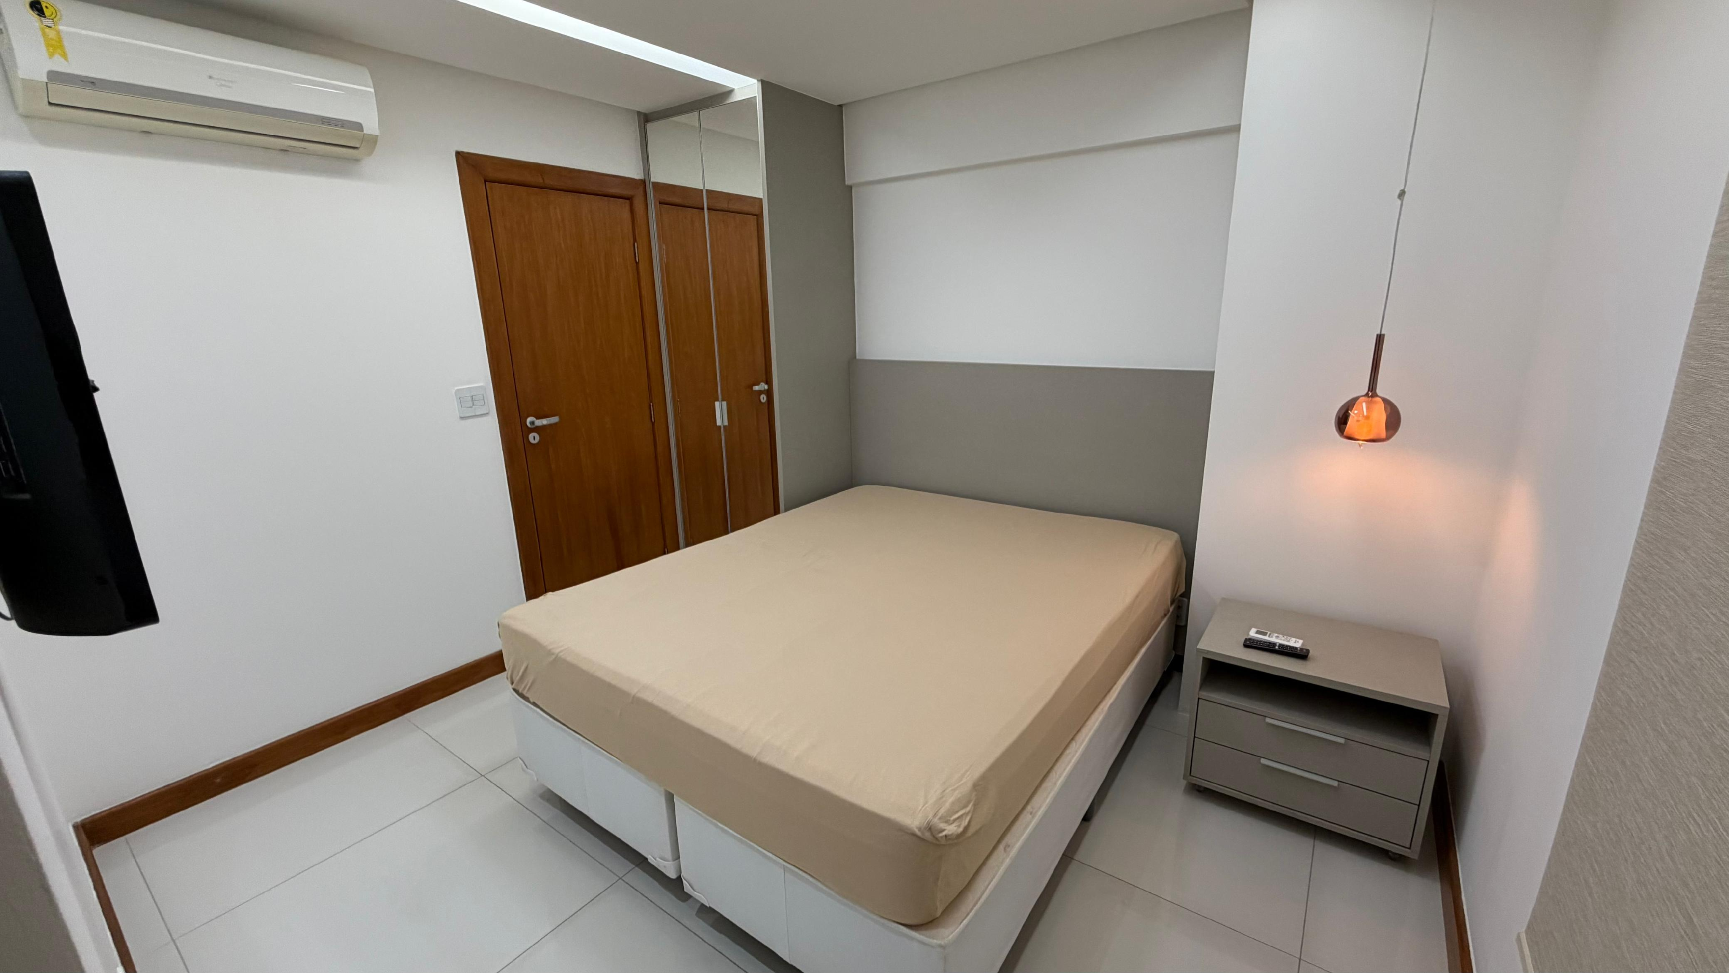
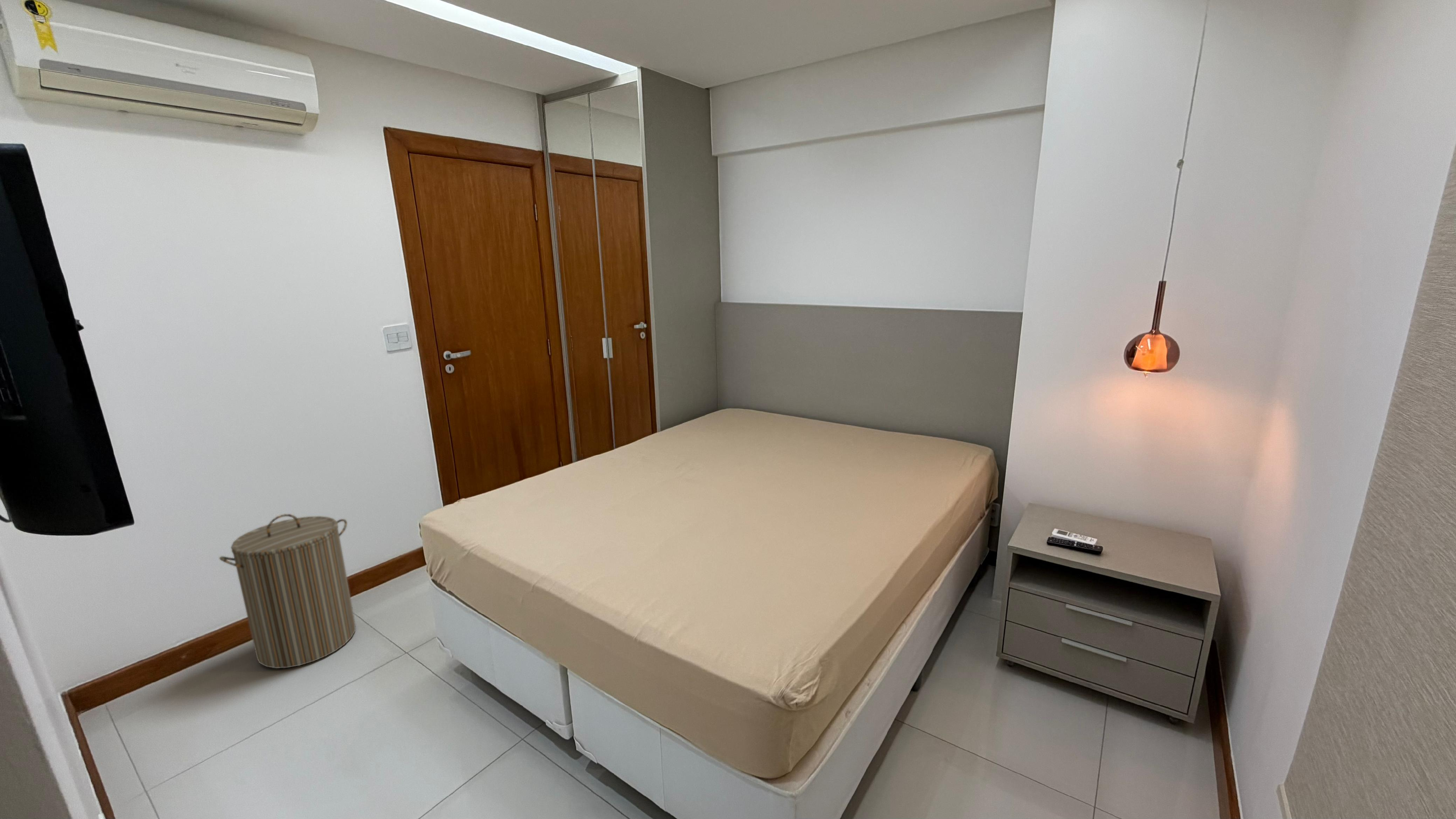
+ laundry hamper (296, 580)
